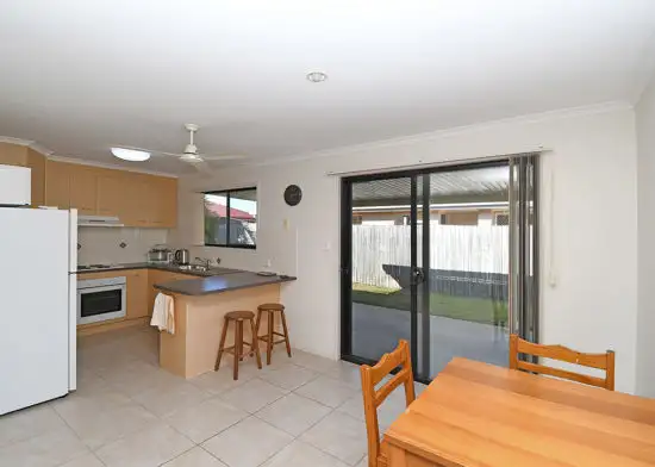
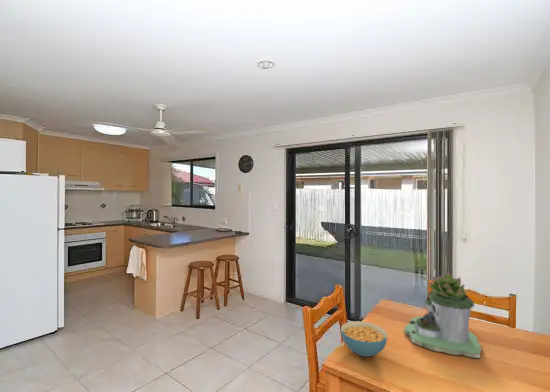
+ cereal bowl (363, 341)
+ succulent planter (439, 304)
